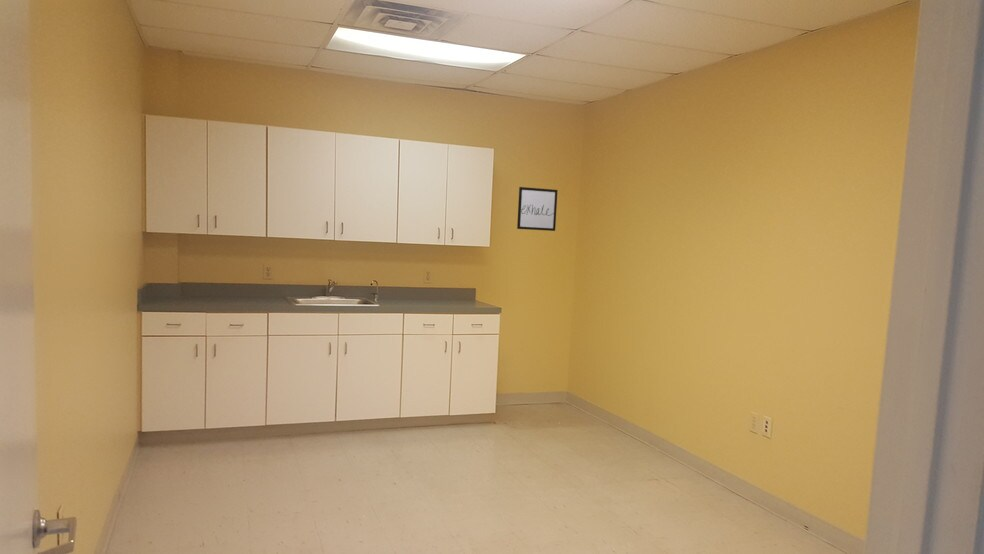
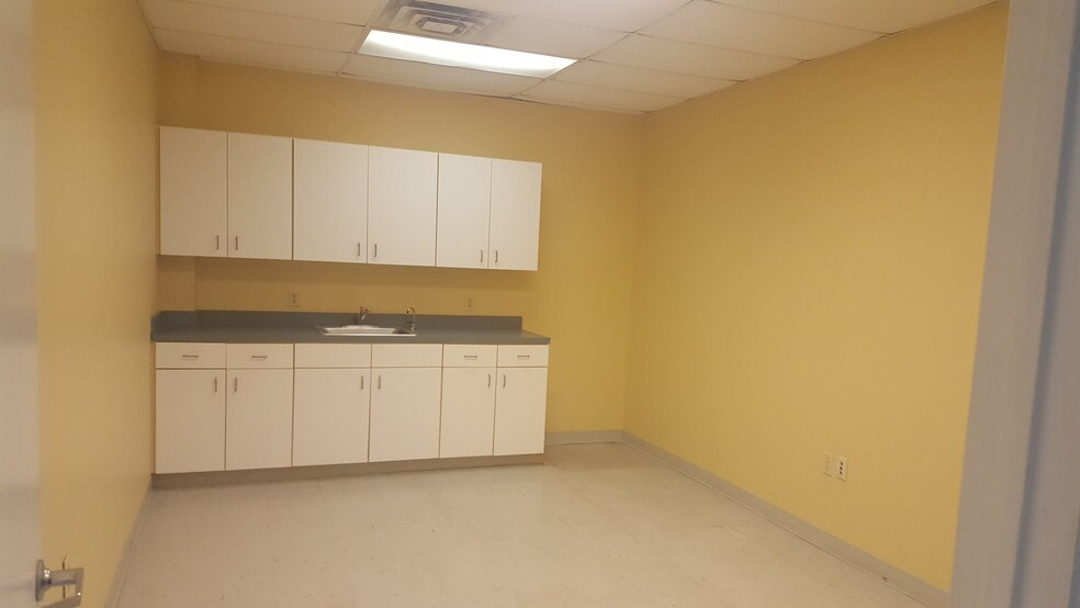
- wall art (537, 209)
